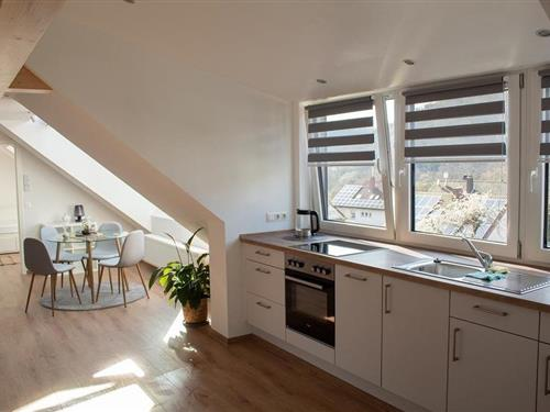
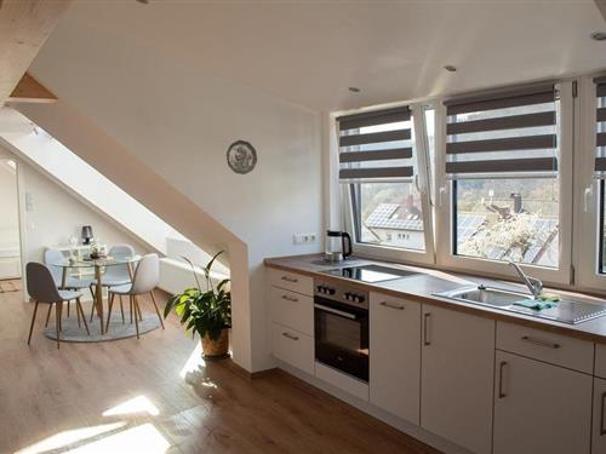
+ decorative plate (241, 157)
